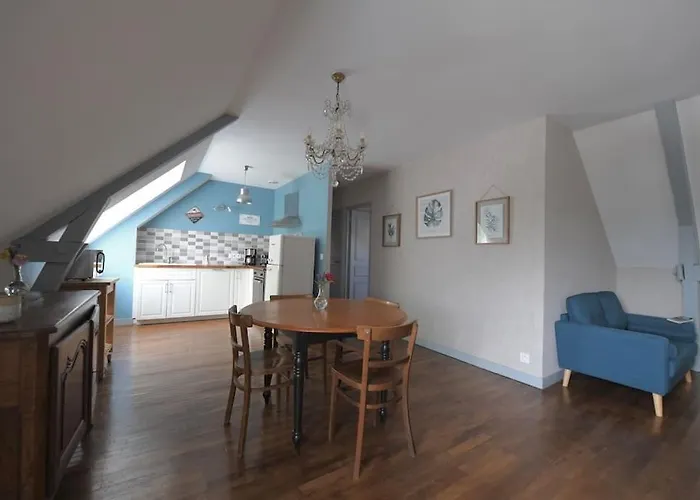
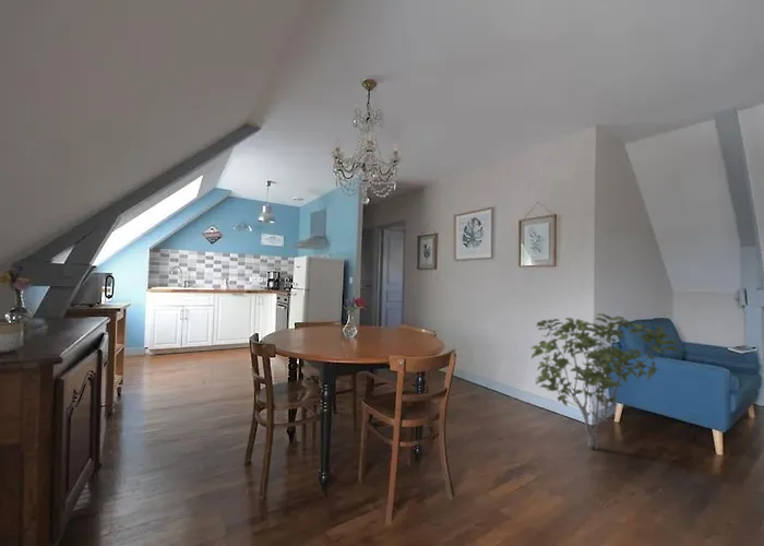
+ shrub (595, 380)
